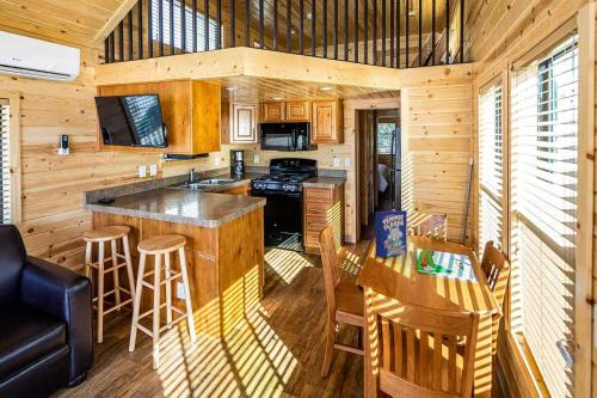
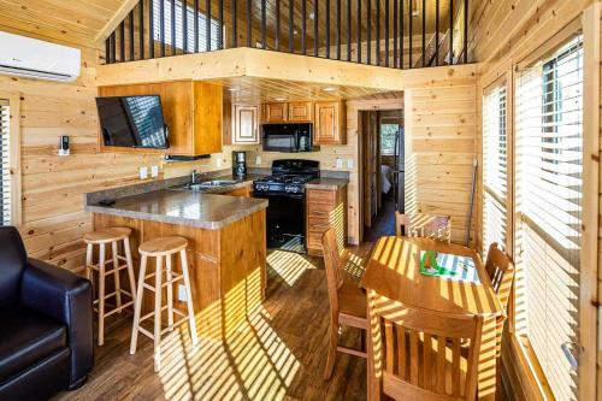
- cereal box (390, 232)
